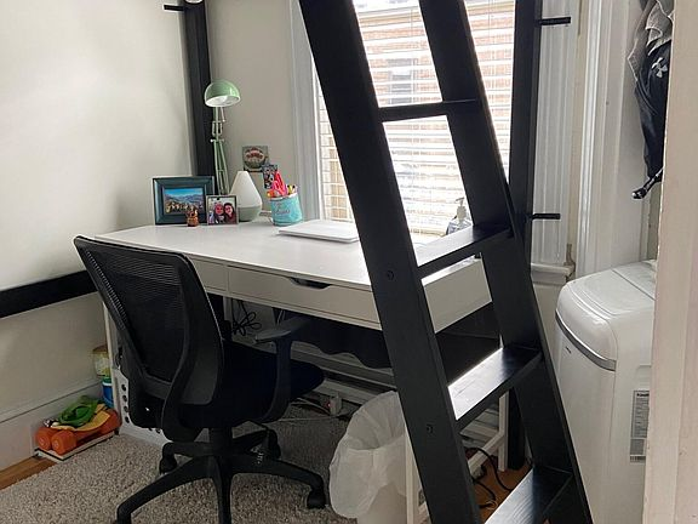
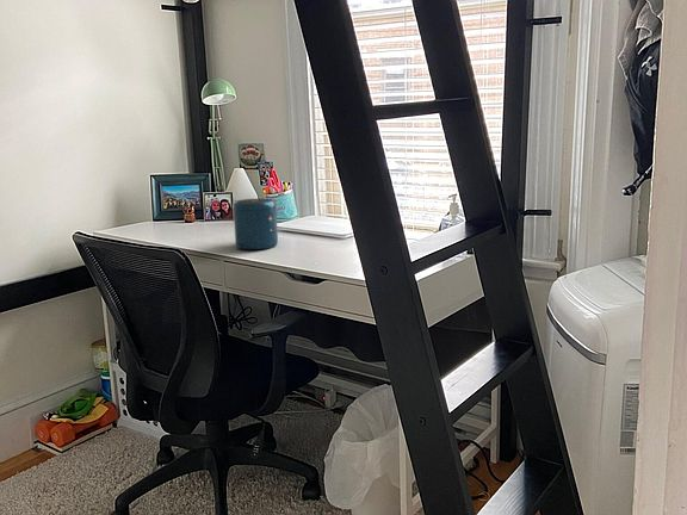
+ speaker (255, 223)
